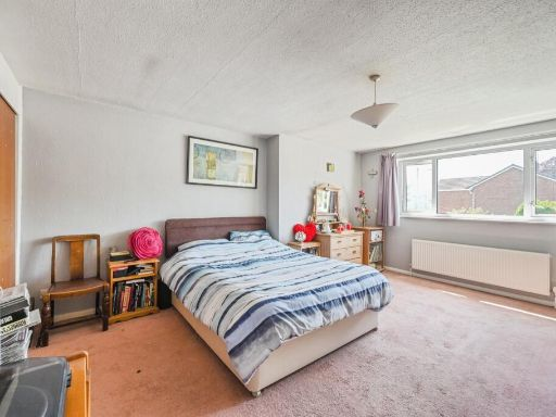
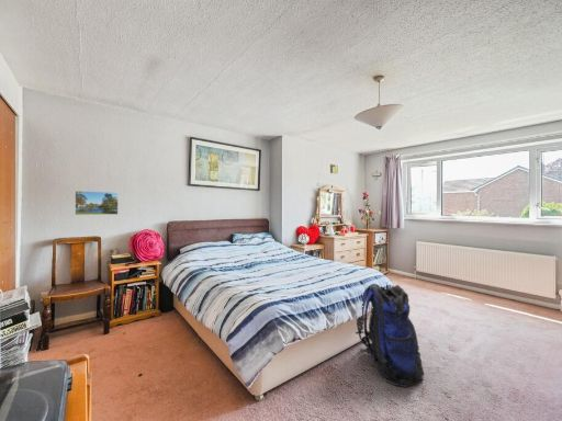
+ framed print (97, 203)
+ backpack (386, 326)
